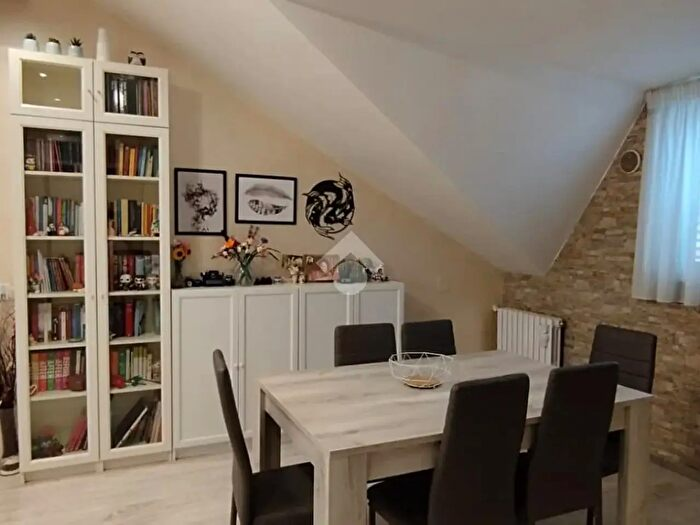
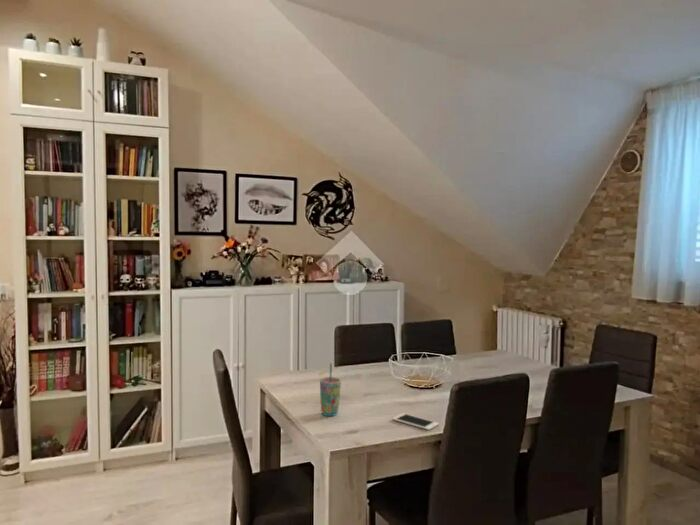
+ cup (330, 388)
+ cell phone (415, 421)
